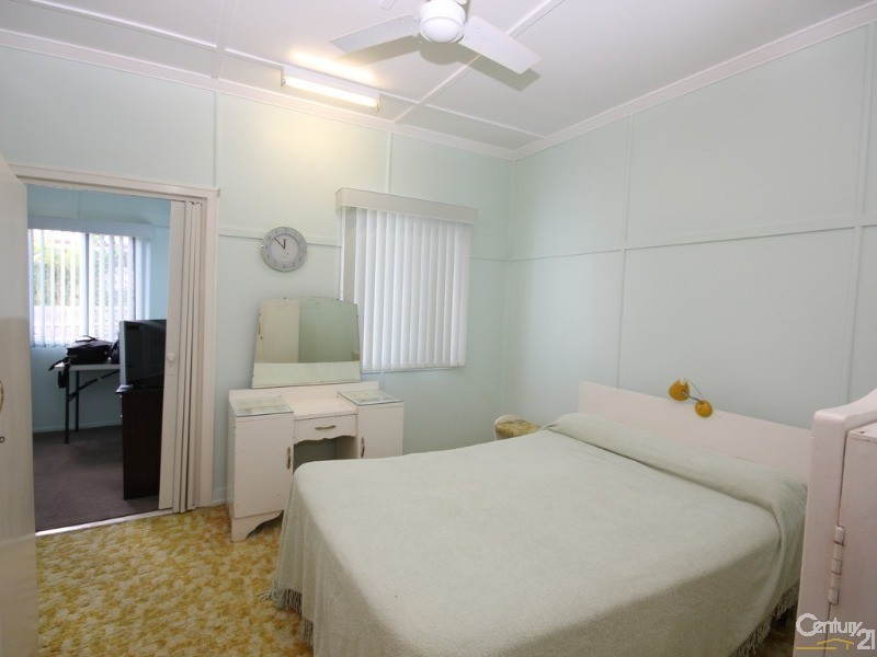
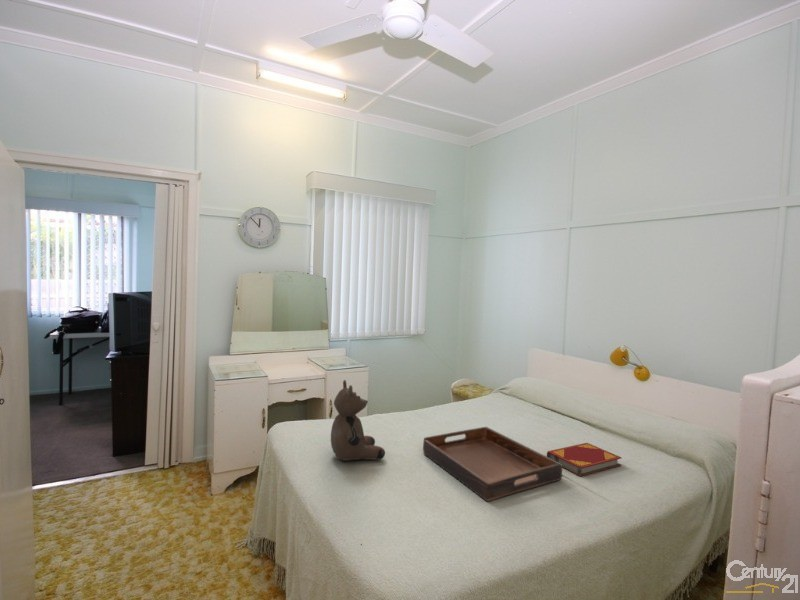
+ hardback book (583, 458)
+ teddy bear (357, 419)
+ serving tray (486, 457)
